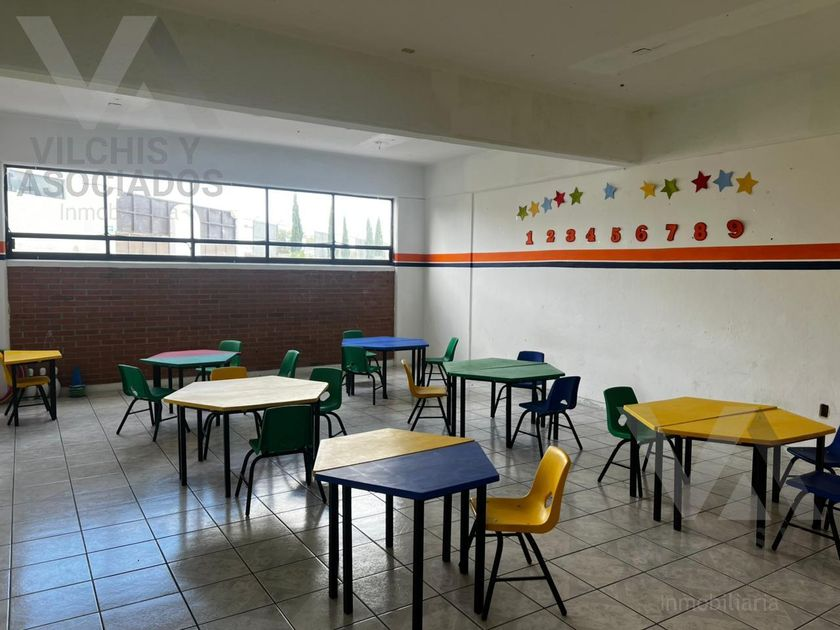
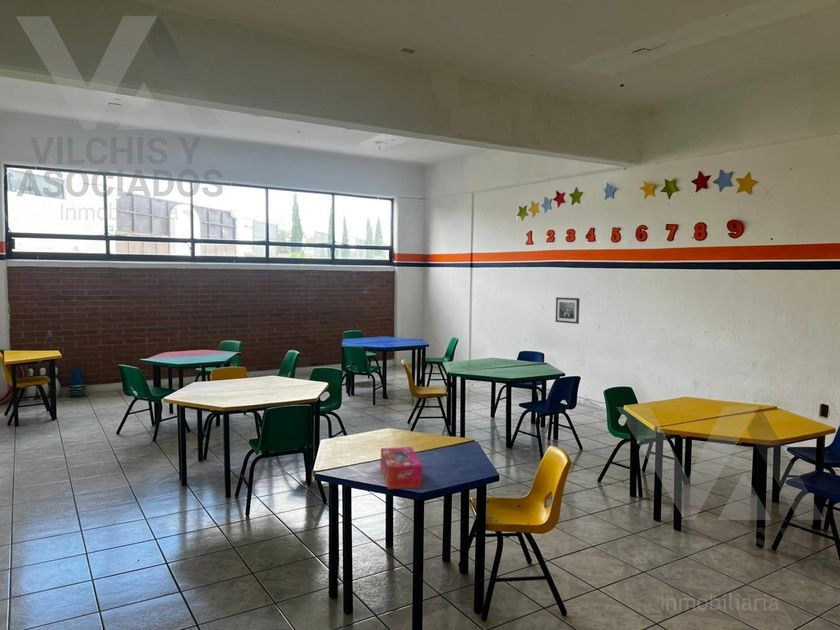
+ tissue box (400, 466)
+ wall art (567, 310)
